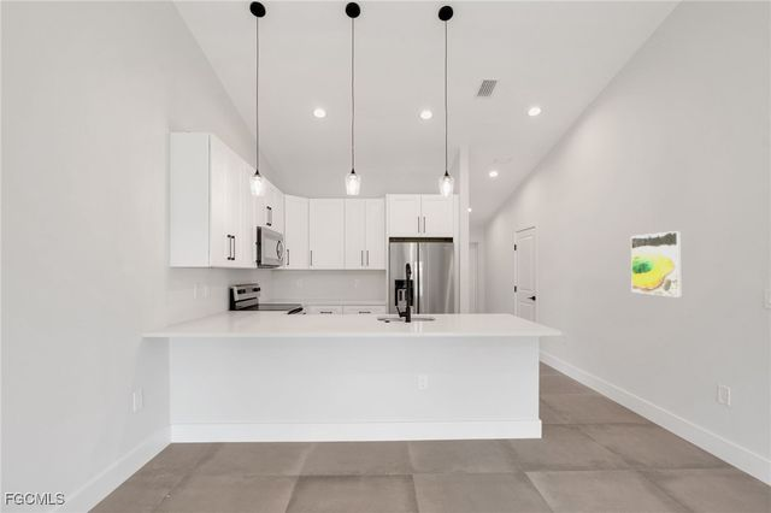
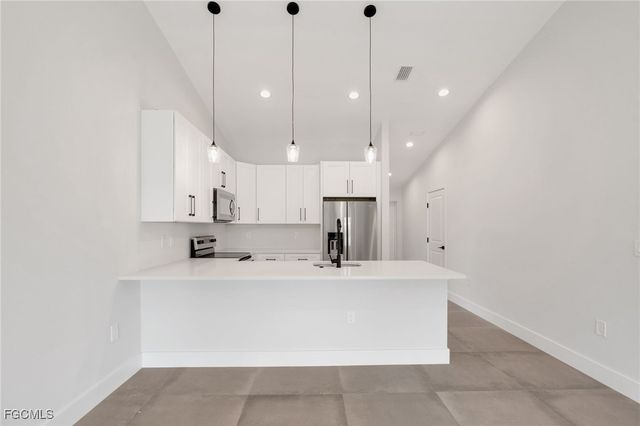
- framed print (654, 264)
